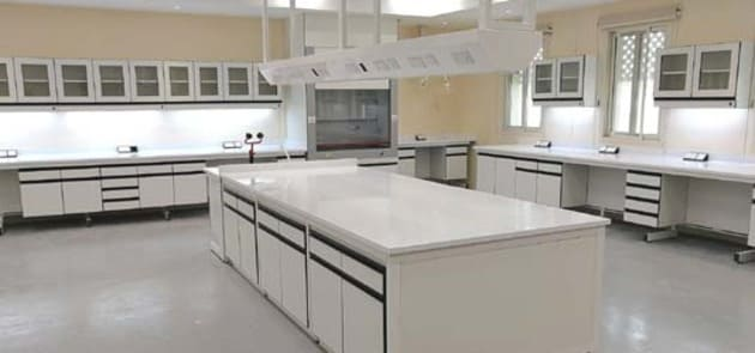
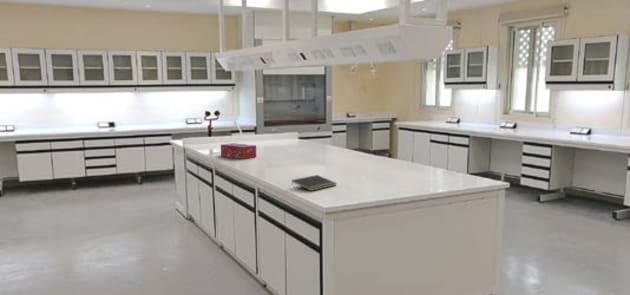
+ notepad (314, 182)
+ tissue box (238, 150)
